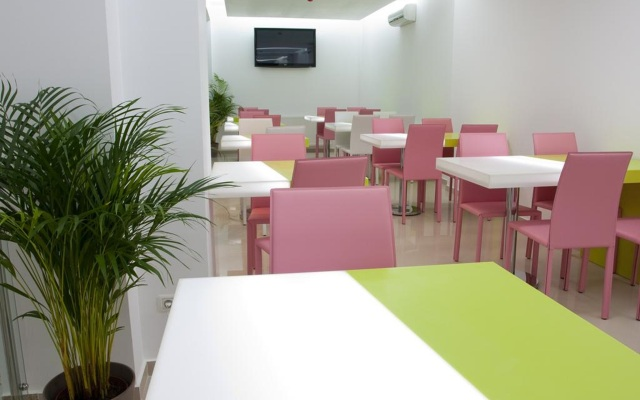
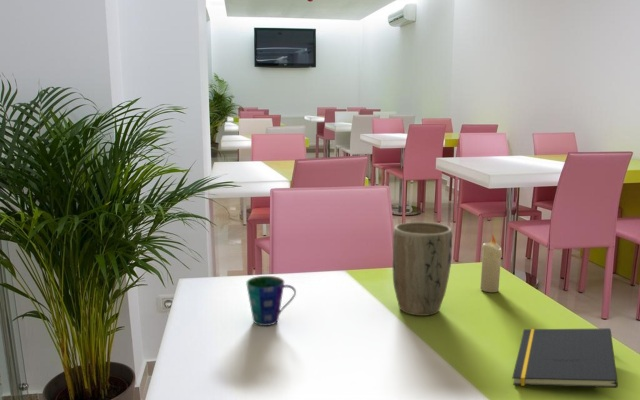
+ candle (491, 262)
+ plant pot (421, 268)
+ notepad (564, 354)
+ cup (271, 301)
